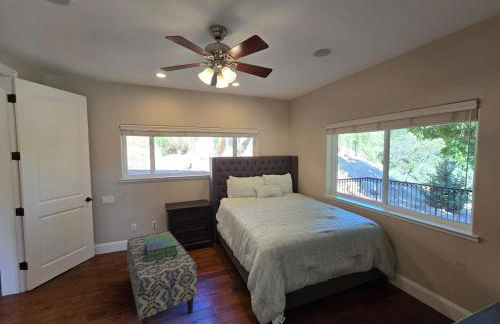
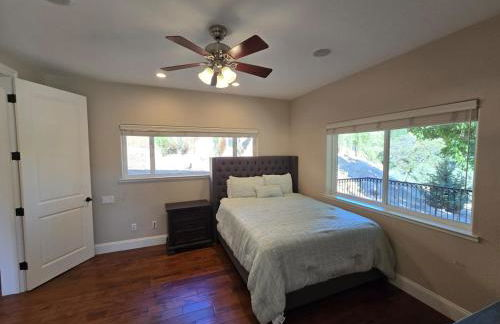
- stack of books (160, 246)
- bench (157, 271)
